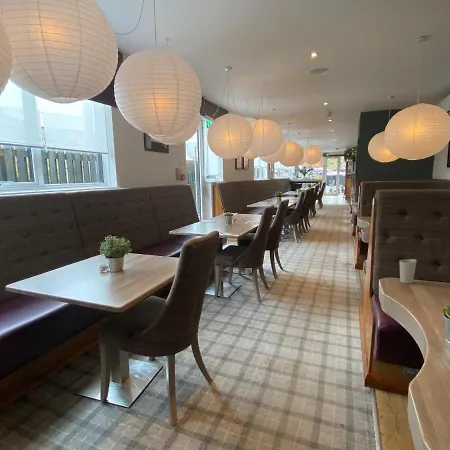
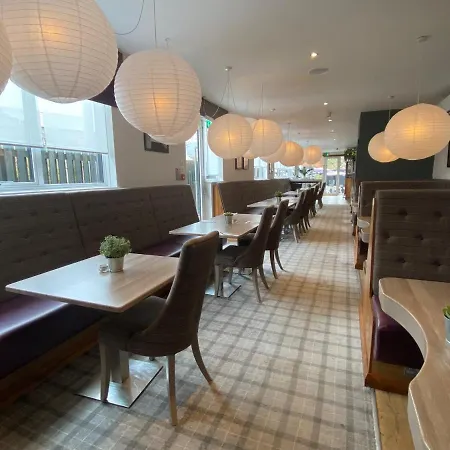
- cup (407, 270)
